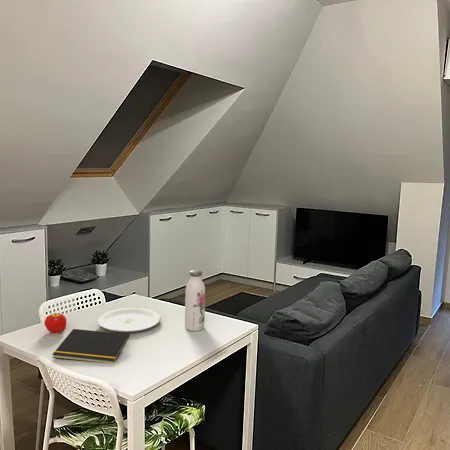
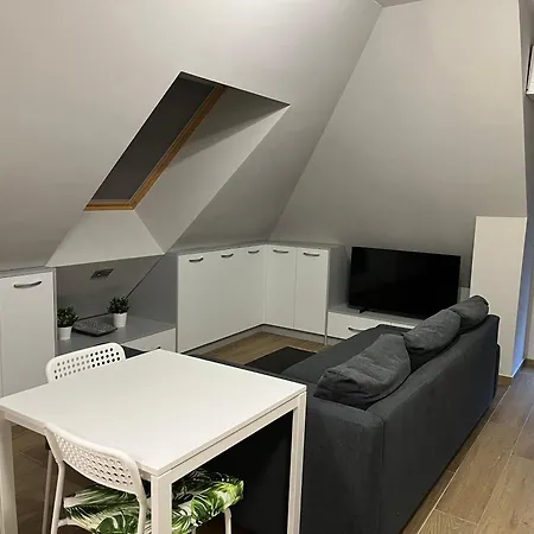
- notepad (92, 345)
- plate (129, 321)
- fruit (56, 321)
- water bottle (195, 299)
